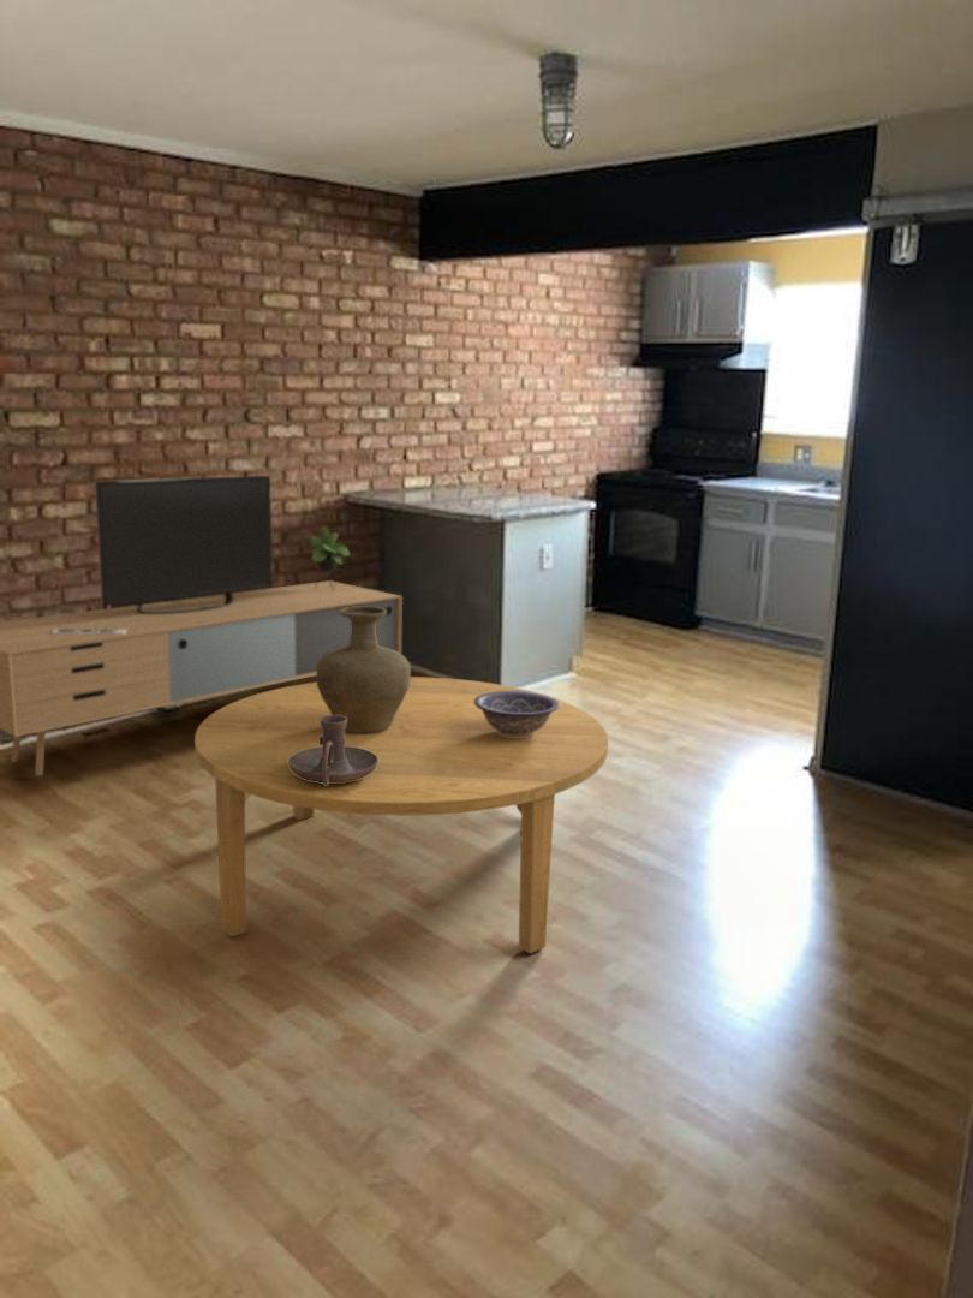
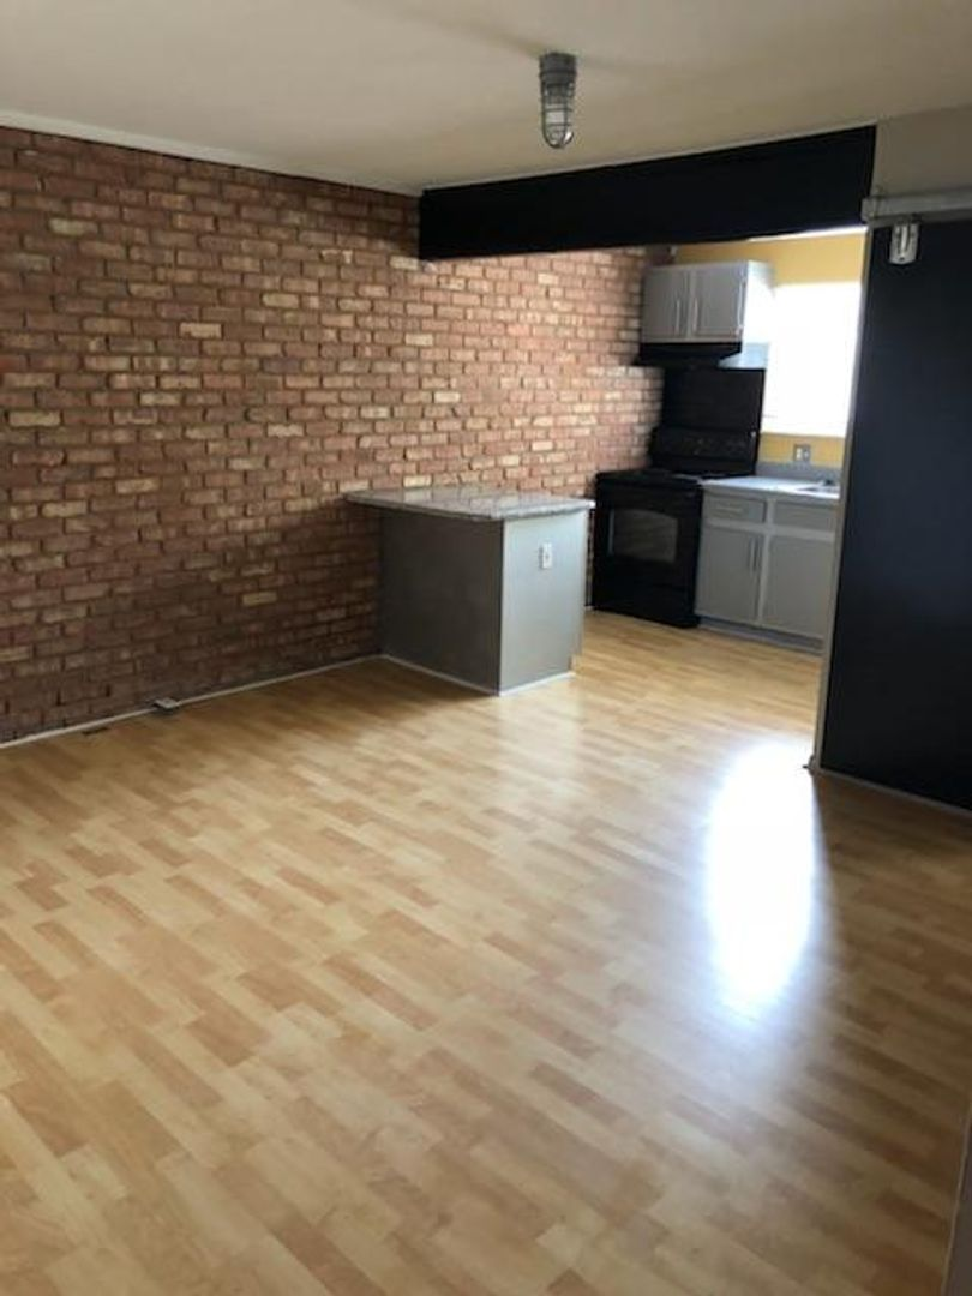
- decorative bowl (515, 716)
- media console (197, 606)
- vase (363, 667)
- dining table (404, 802)
- candle holder (332, 749)
